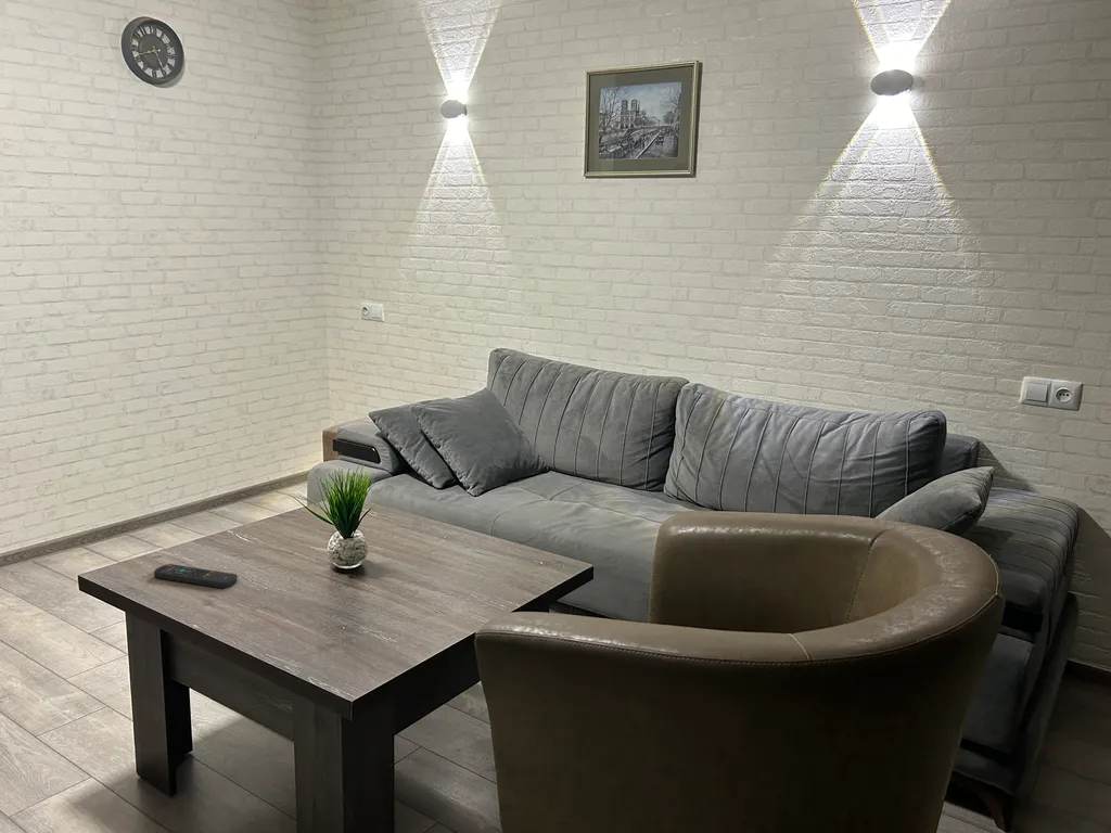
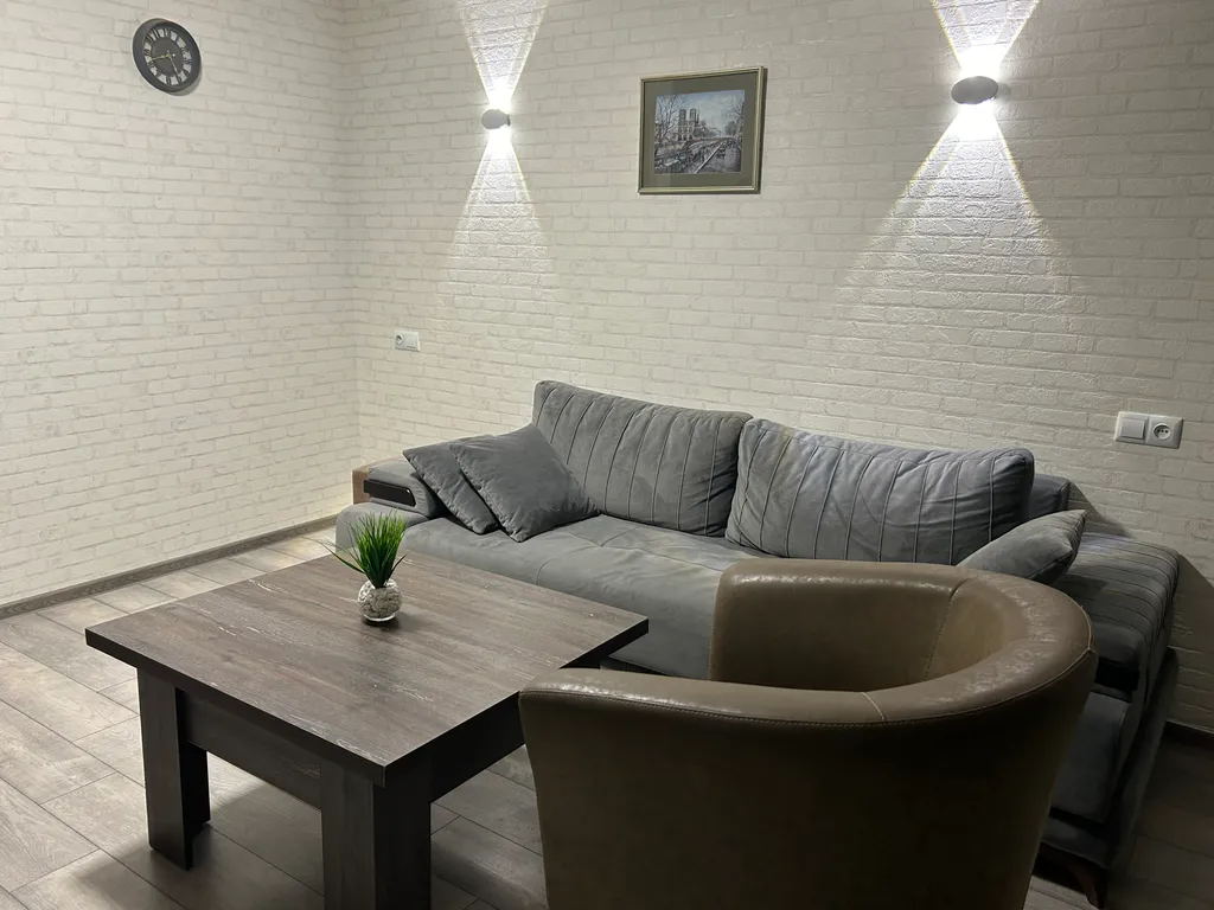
- remote control (195, 575)
